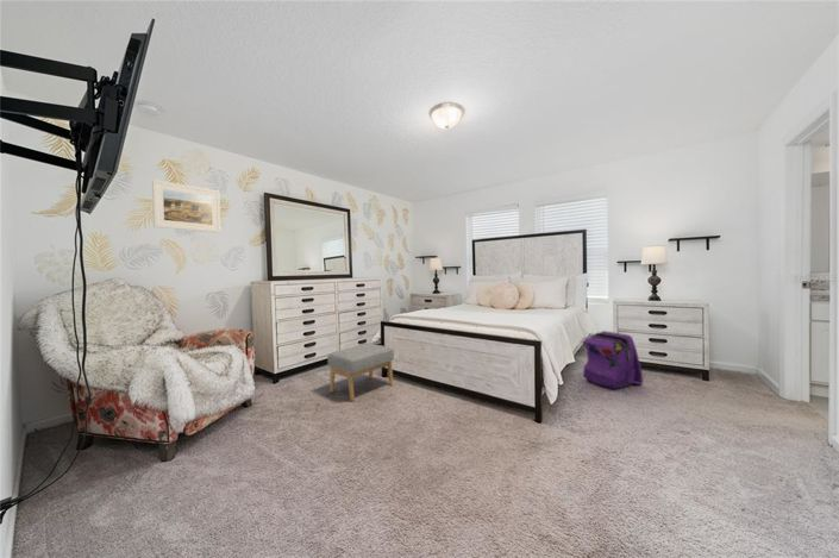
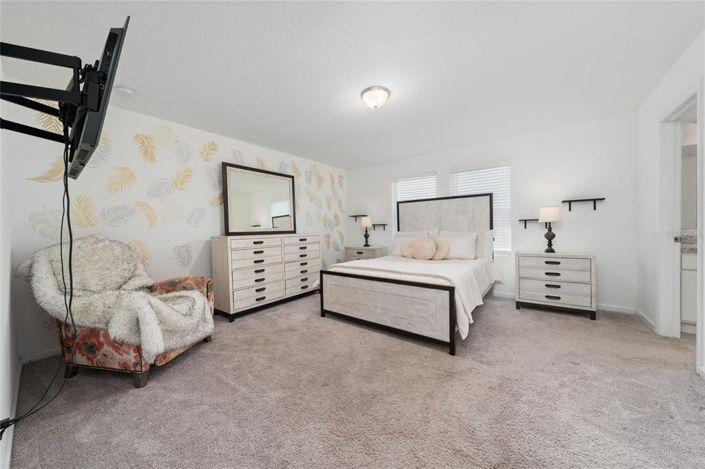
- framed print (188, 207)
- footstool (362, 368)
- backpack (609, 358)
